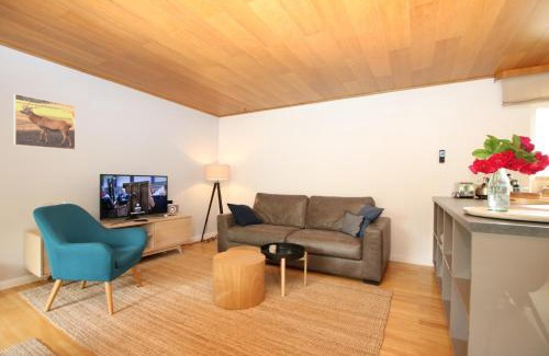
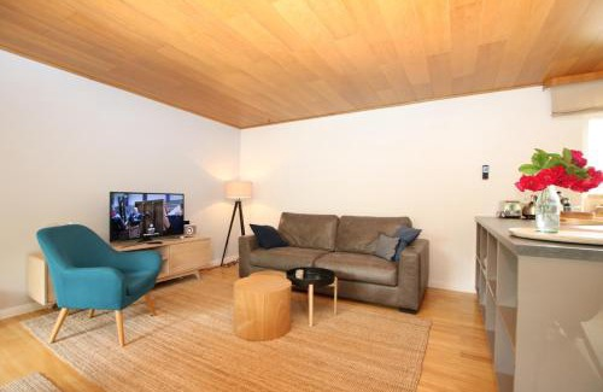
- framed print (46, 124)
